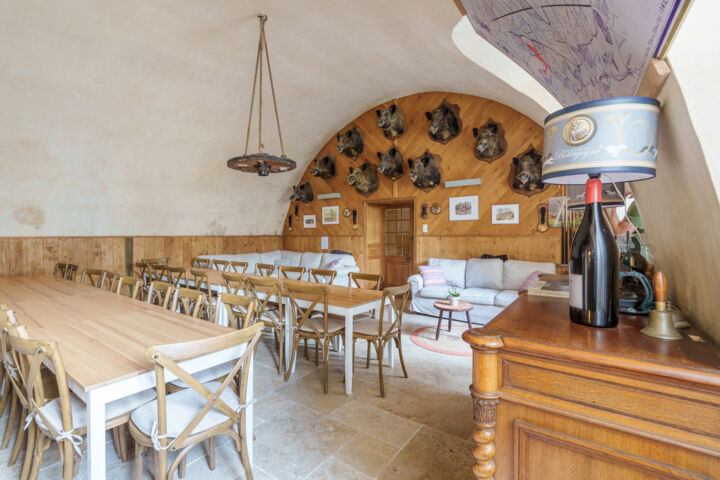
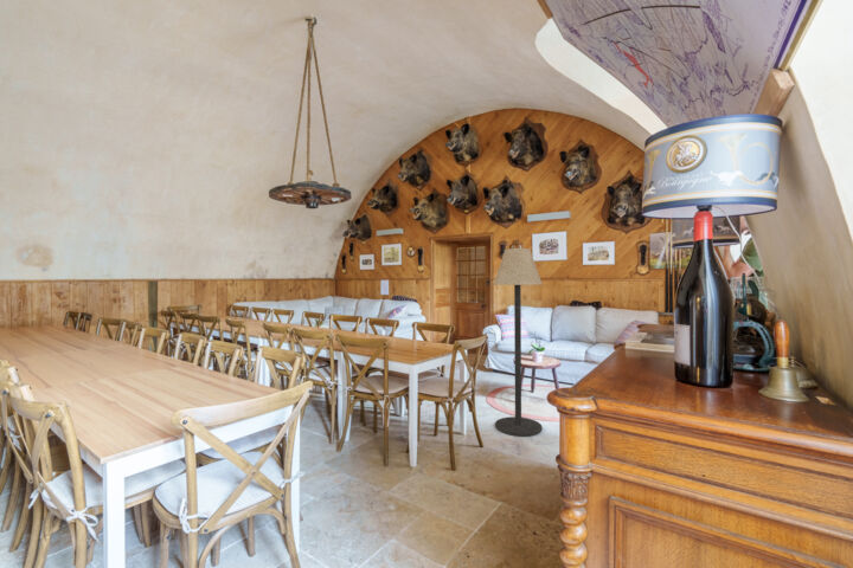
+ floor lamp (518, 338)
